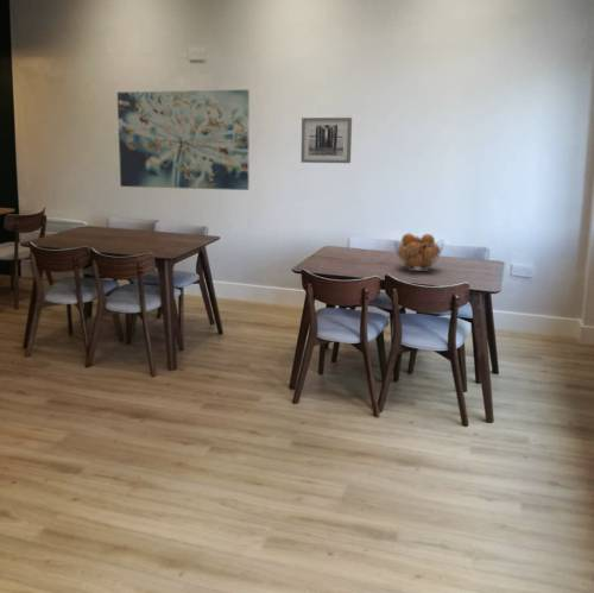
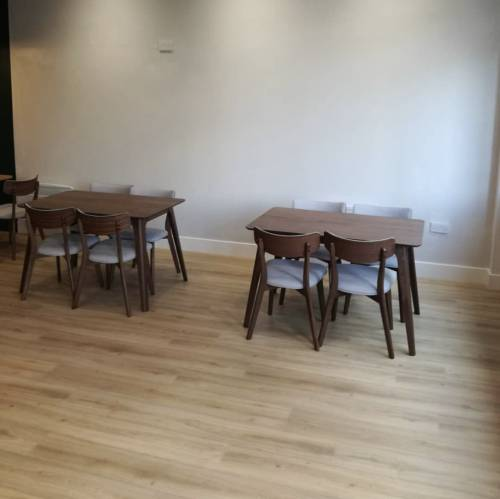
- fruit basket (418, 251)
- wall art (326, 140)
- wall art (182, 140)
